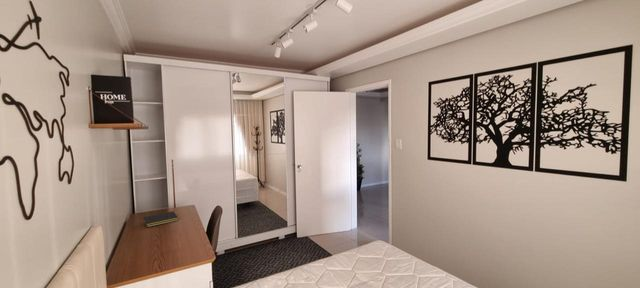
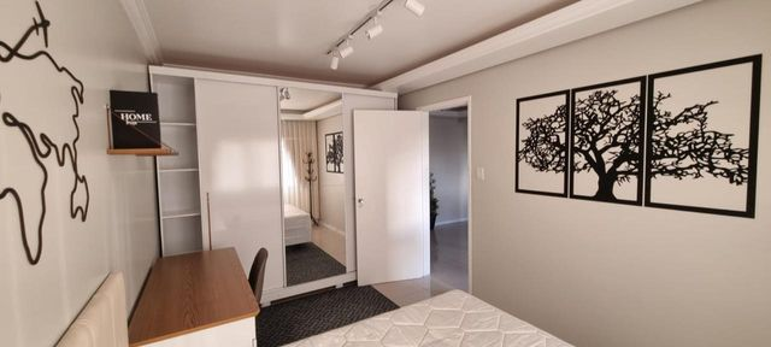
- notepad (161, 218)
